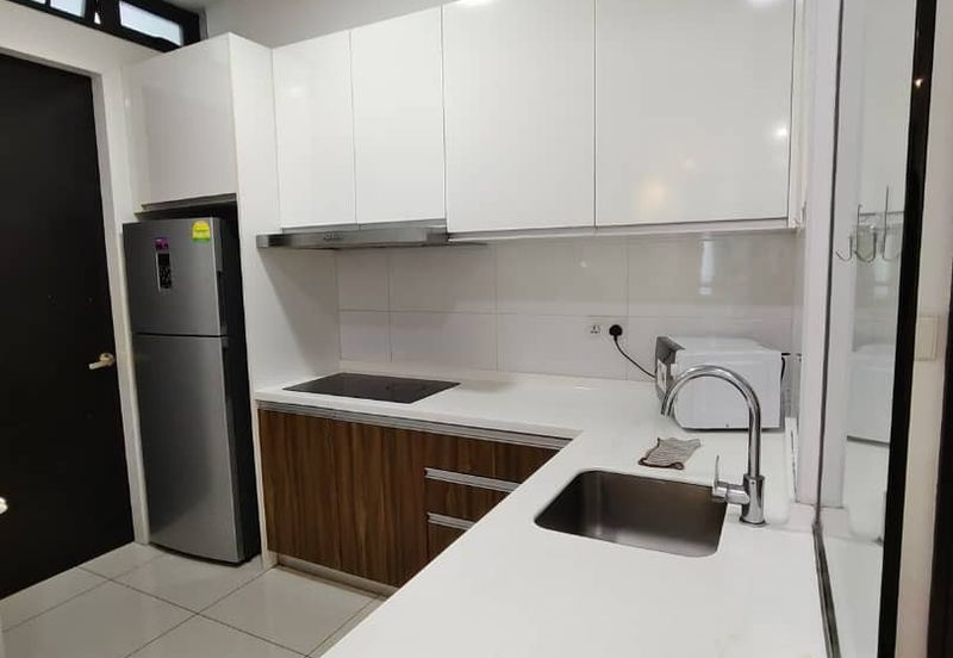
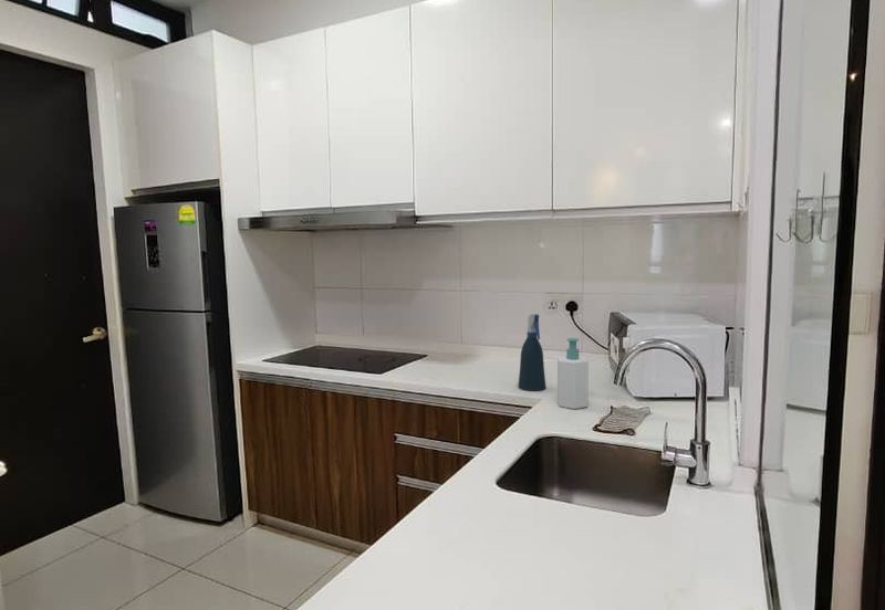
+ soap bottle (572, 371)
+ spray bottle (533, 350)
